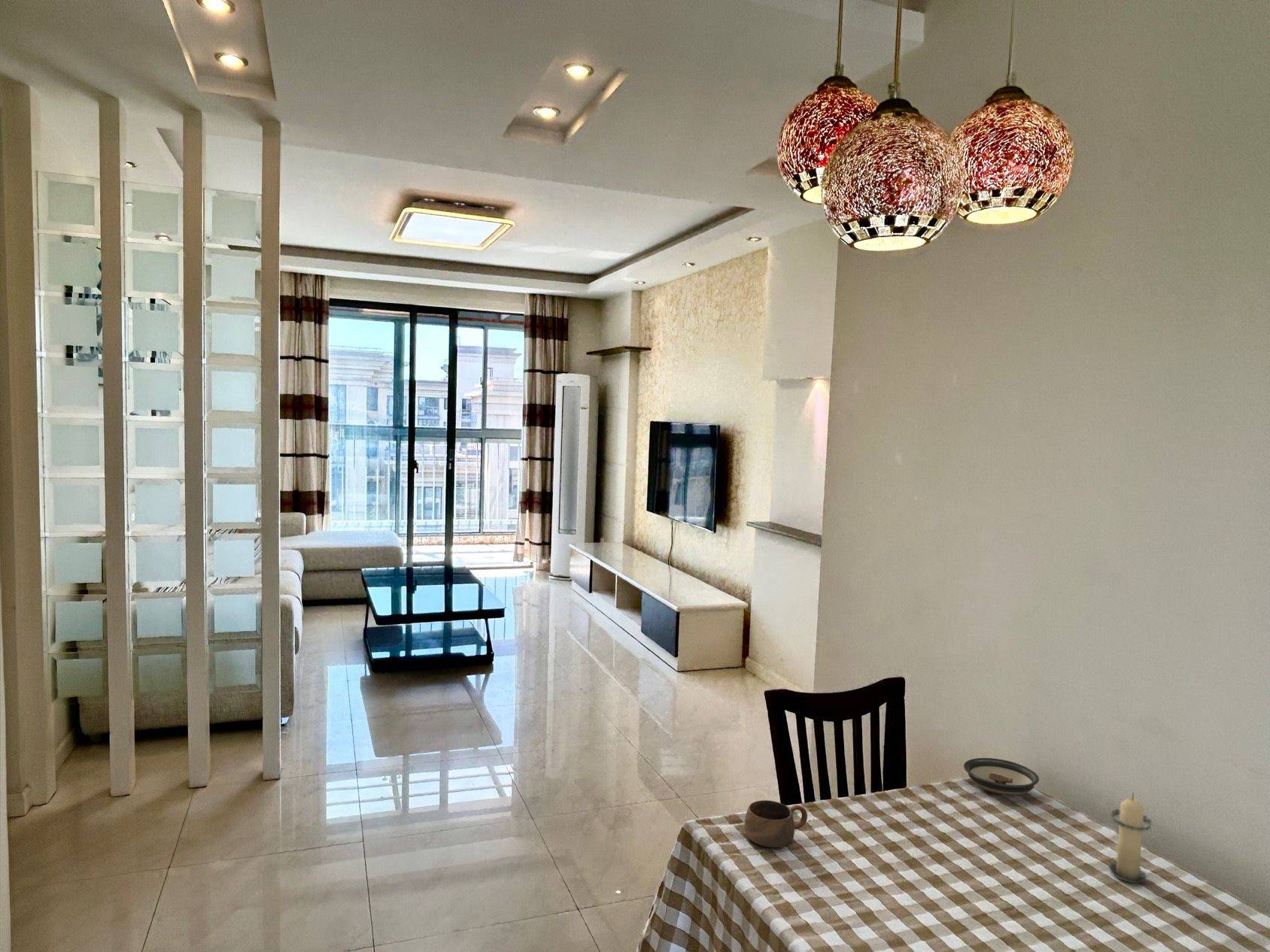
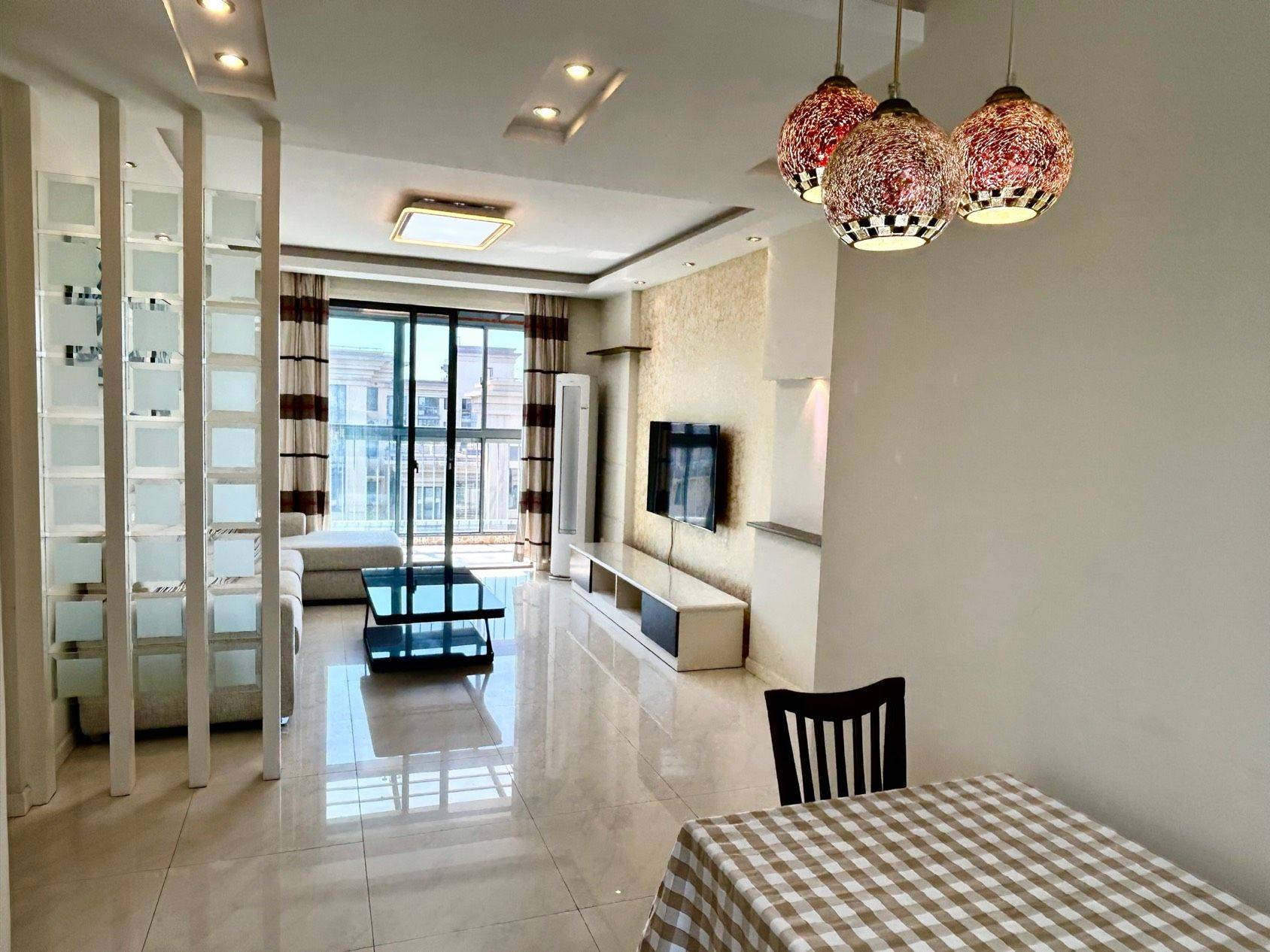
- saucer (1000, 779)
- cup (777, 823)
- candle (1130, 835)
